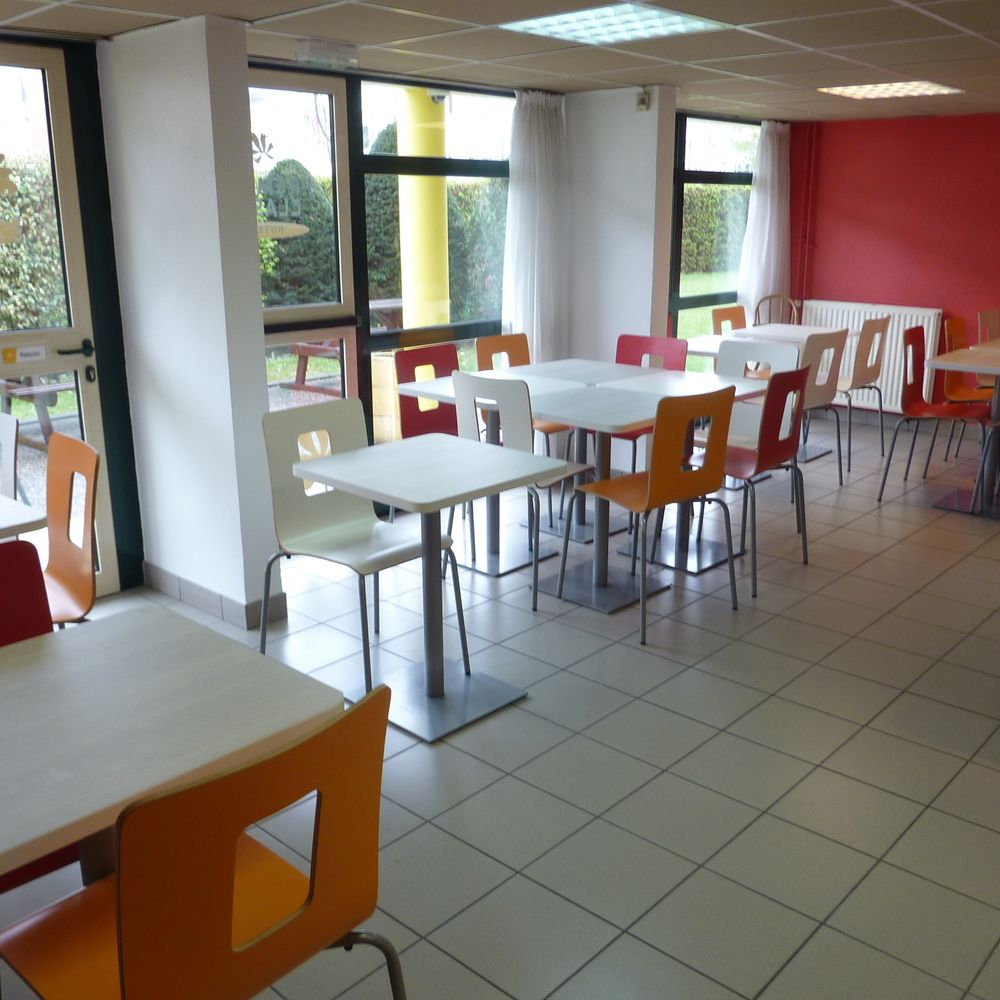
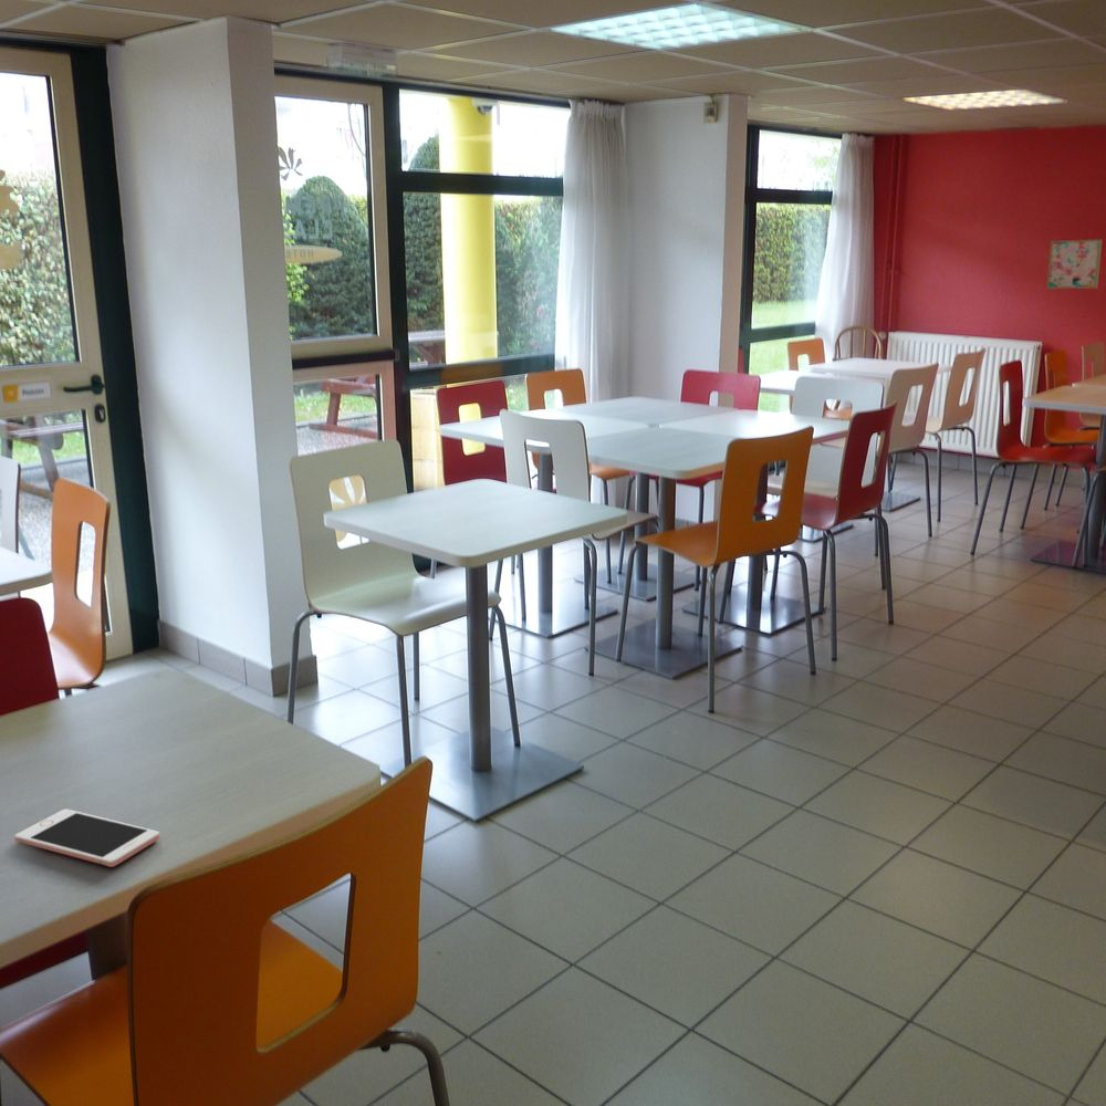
+ cell phone (87, 836)
+ wall art (1074, 264)
